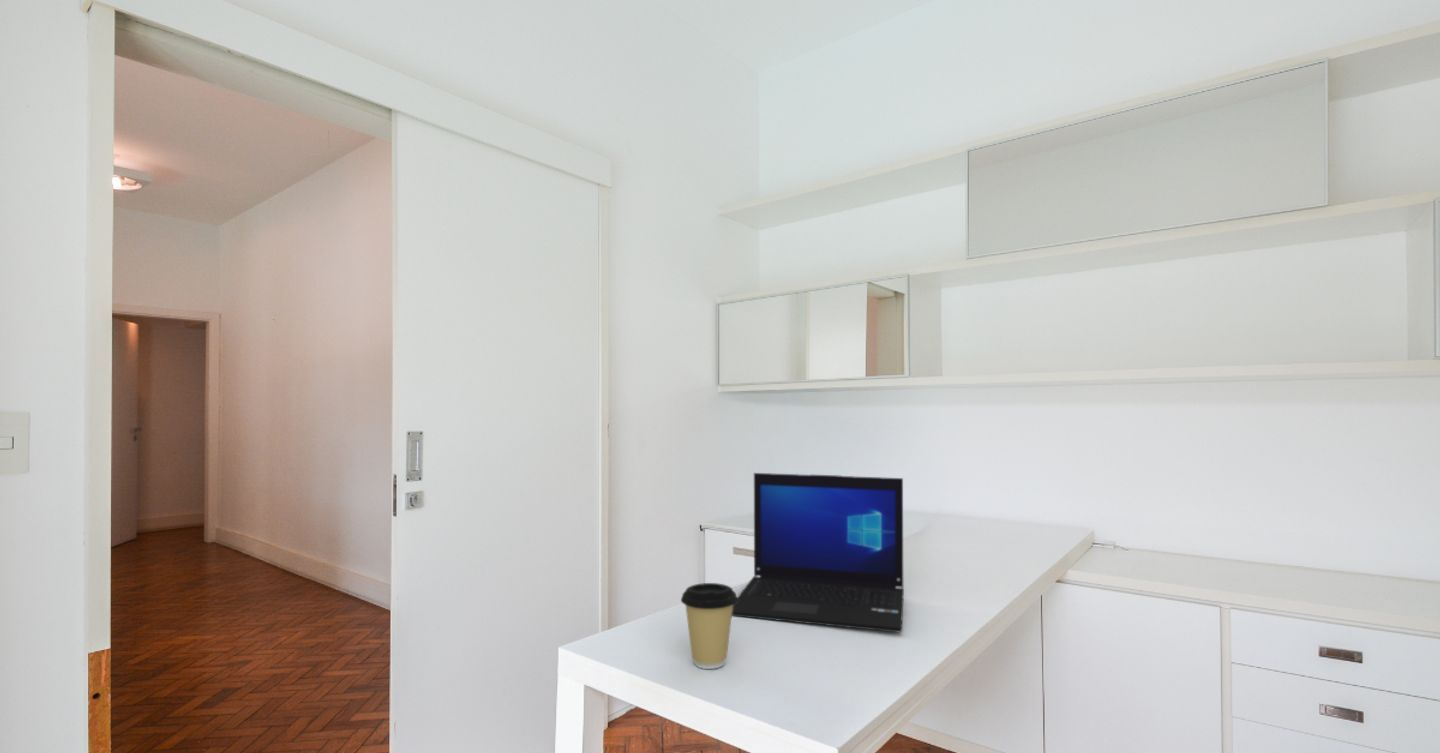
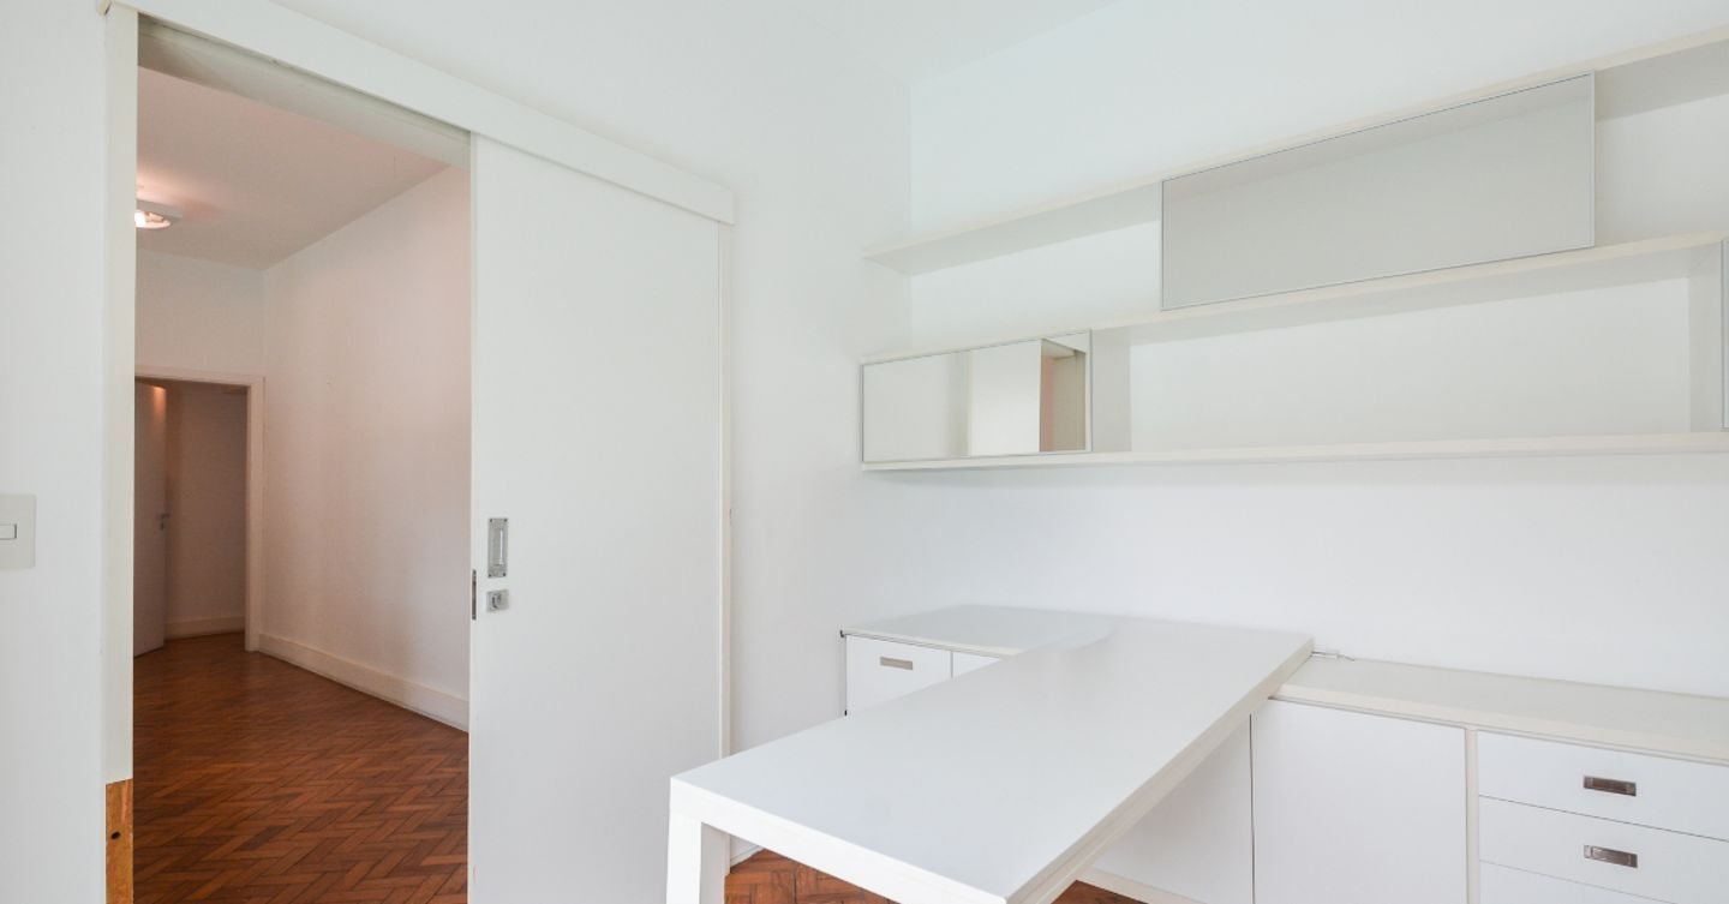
- coffee cup (709, 624)
- laptop (819, 544)
